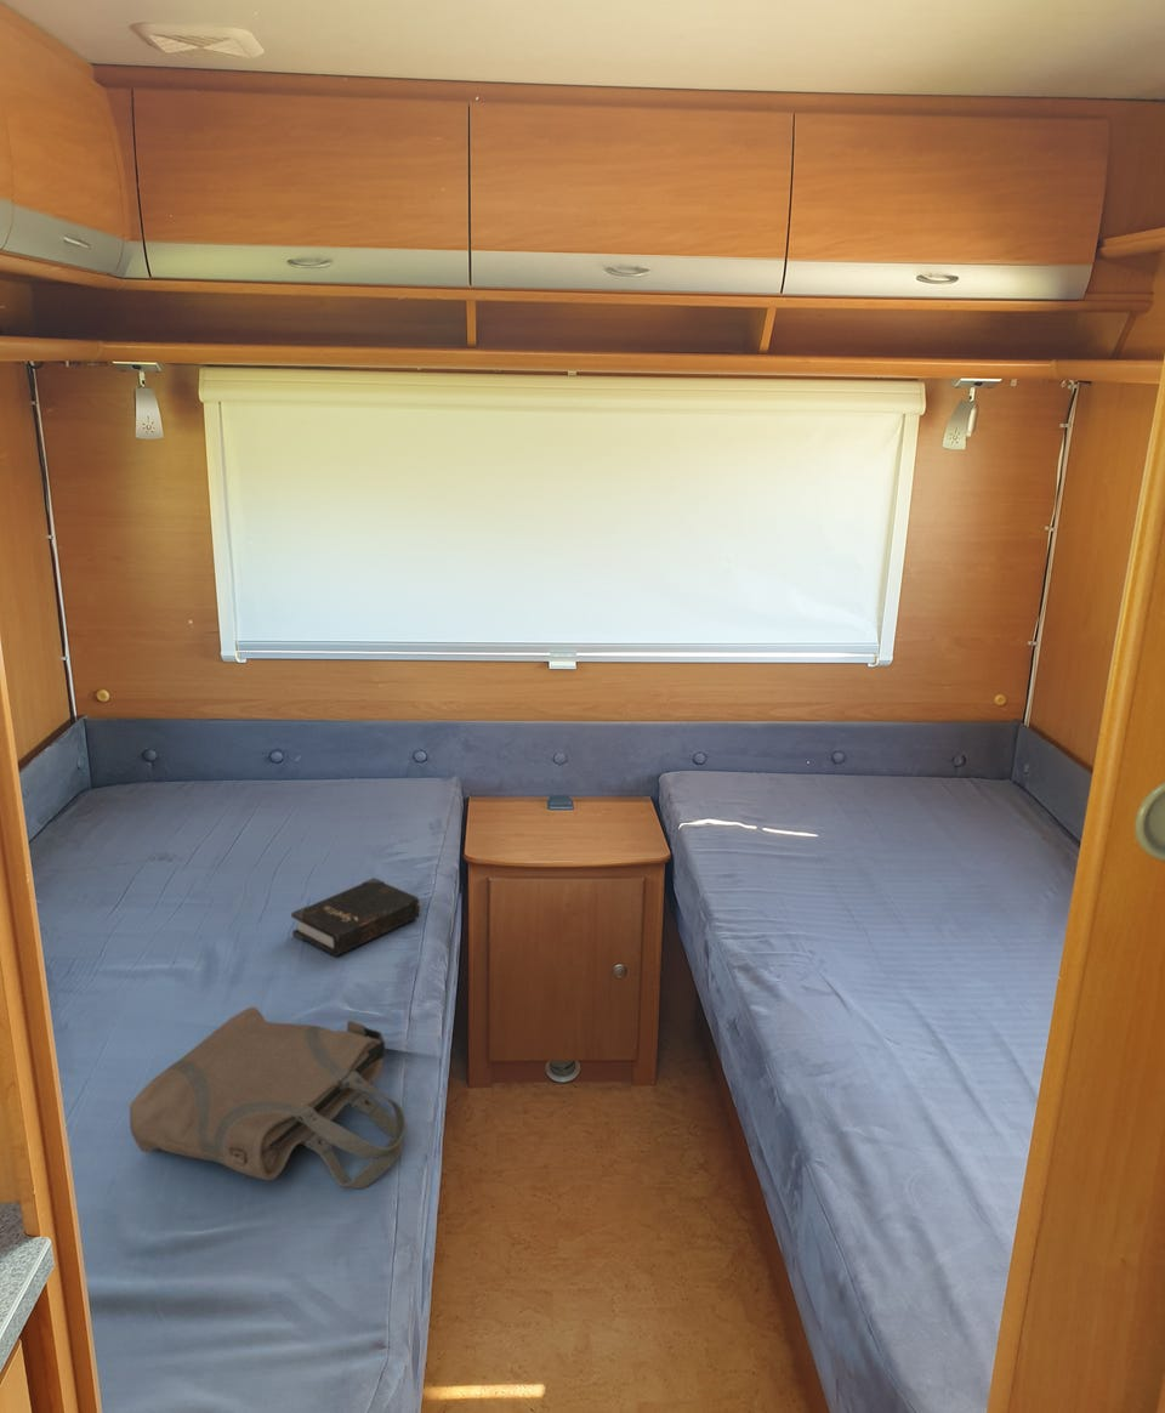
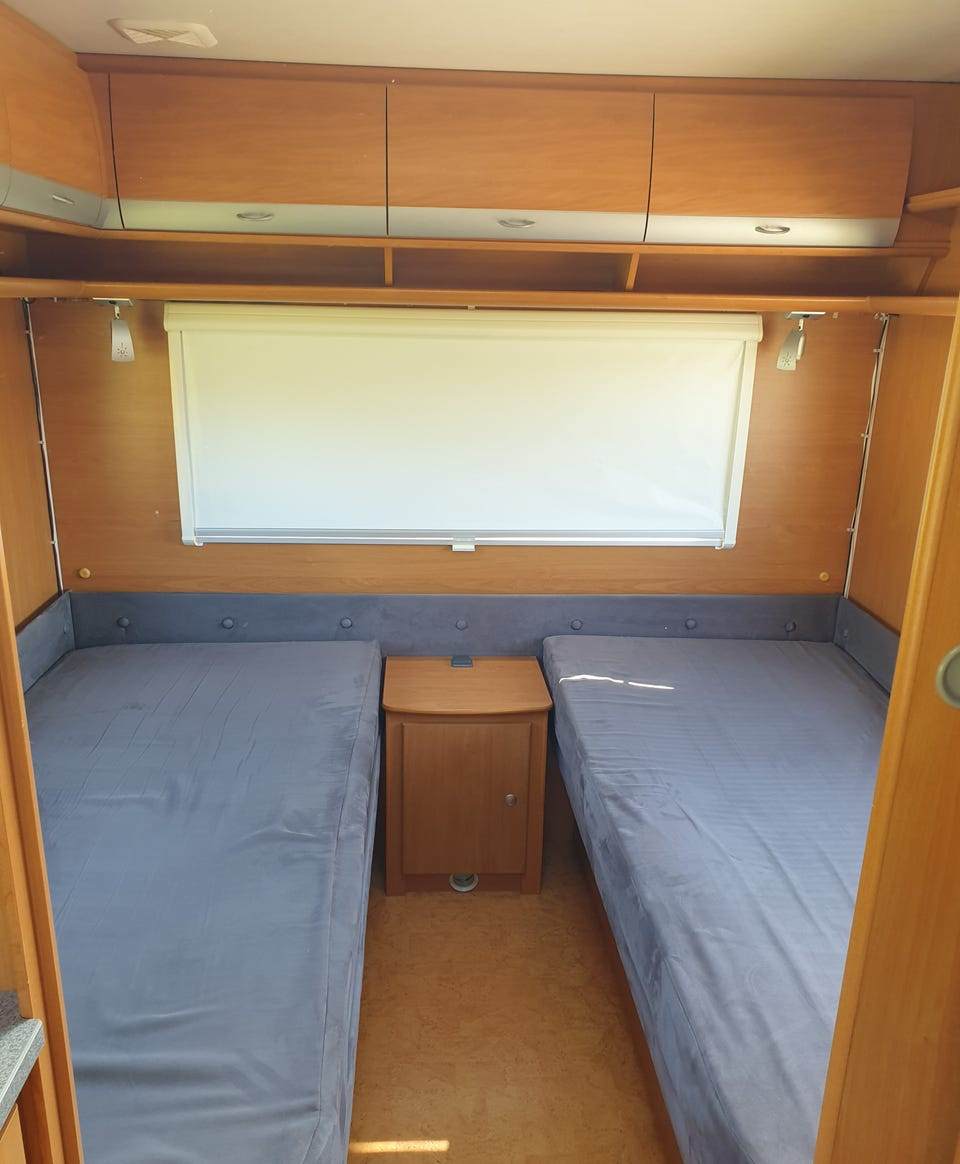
- tote bag (300, 1094)
- hardback book (357, 915)
